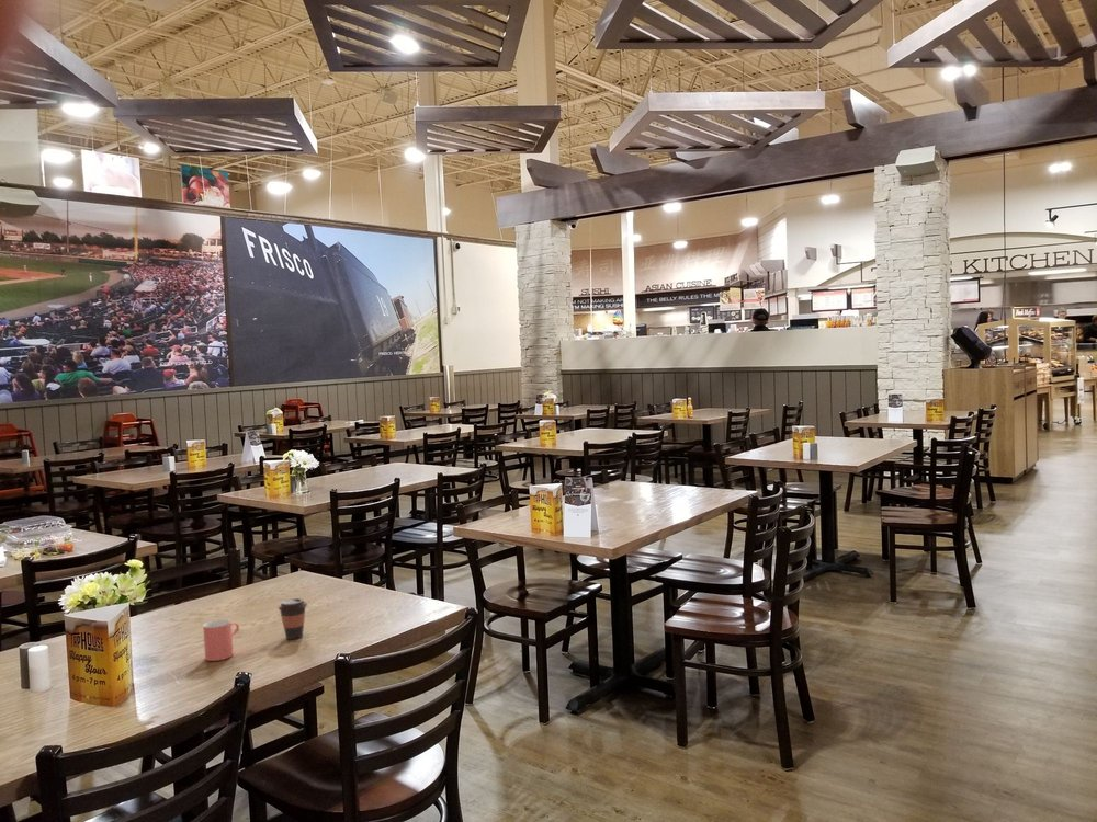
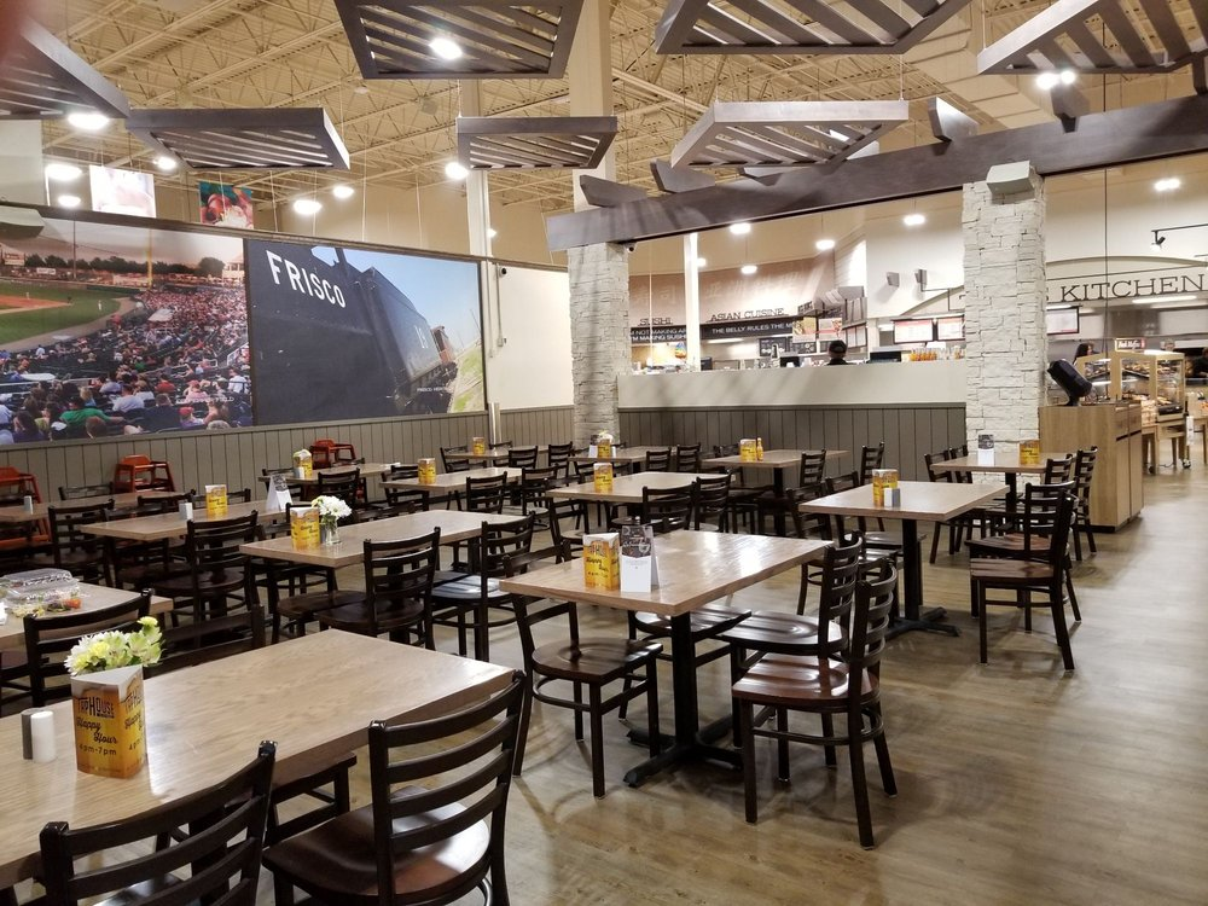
- cup (223, 638)
- coffee cup (293, 618)
